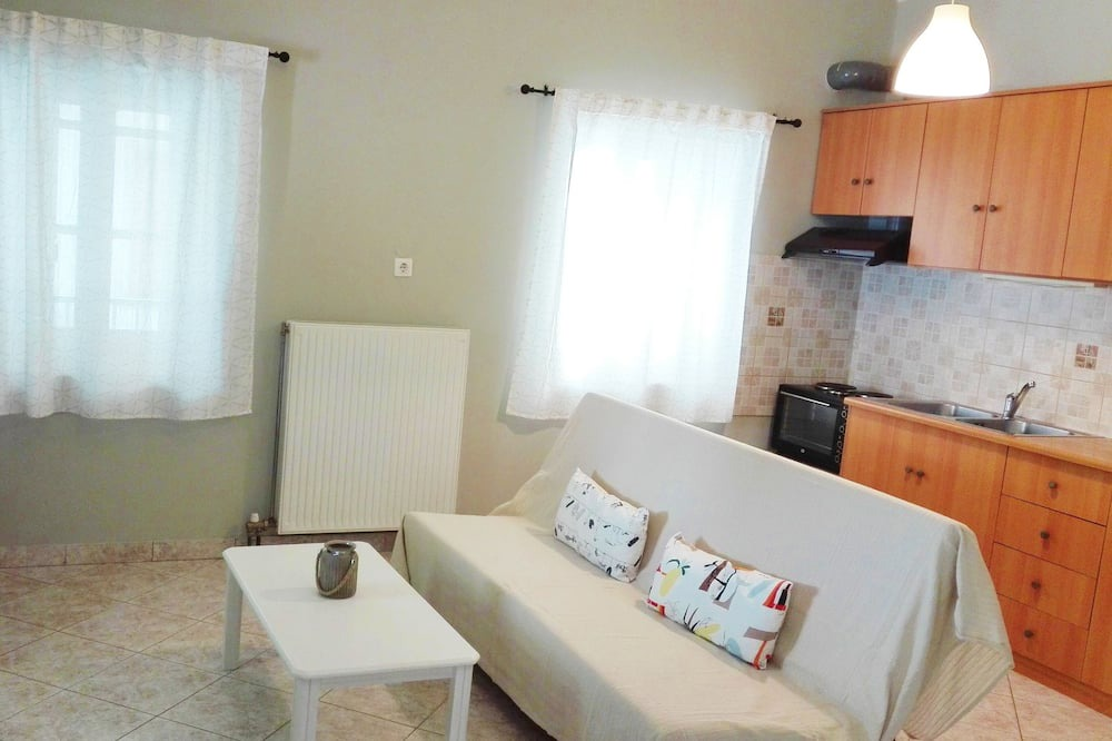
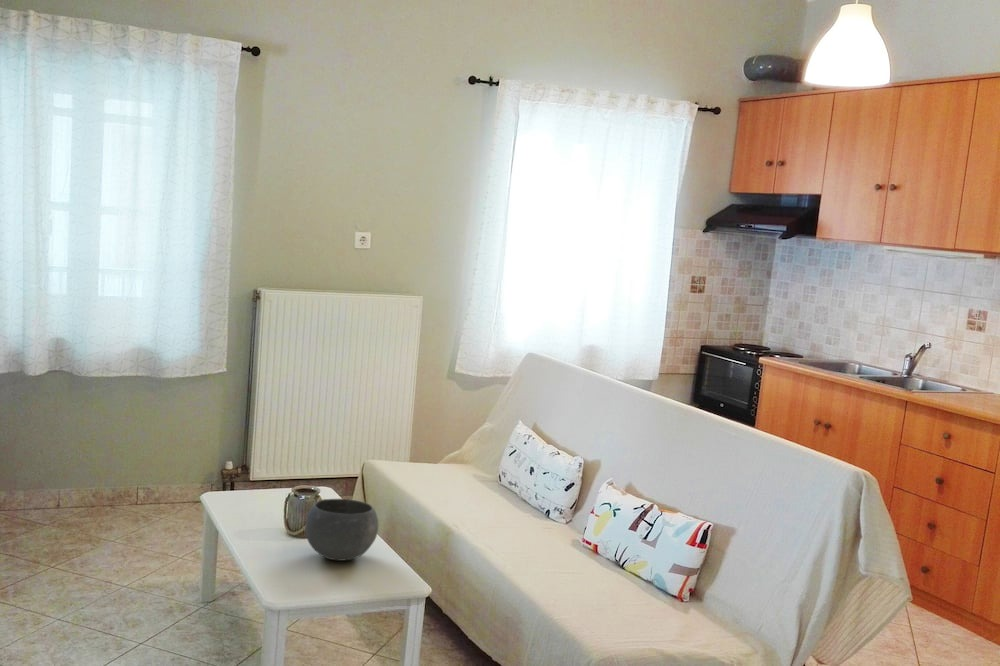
+ bowl (341, 531)
